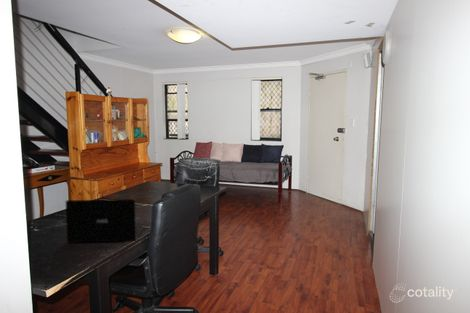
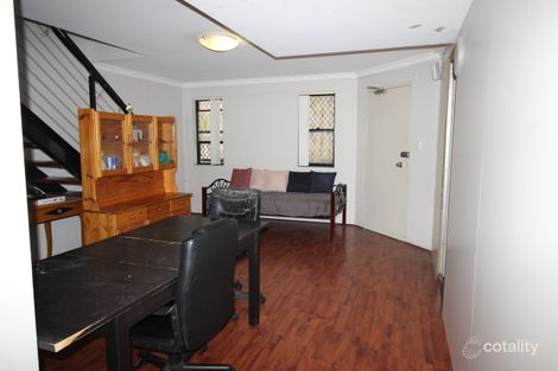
- laptop (107, 215)
